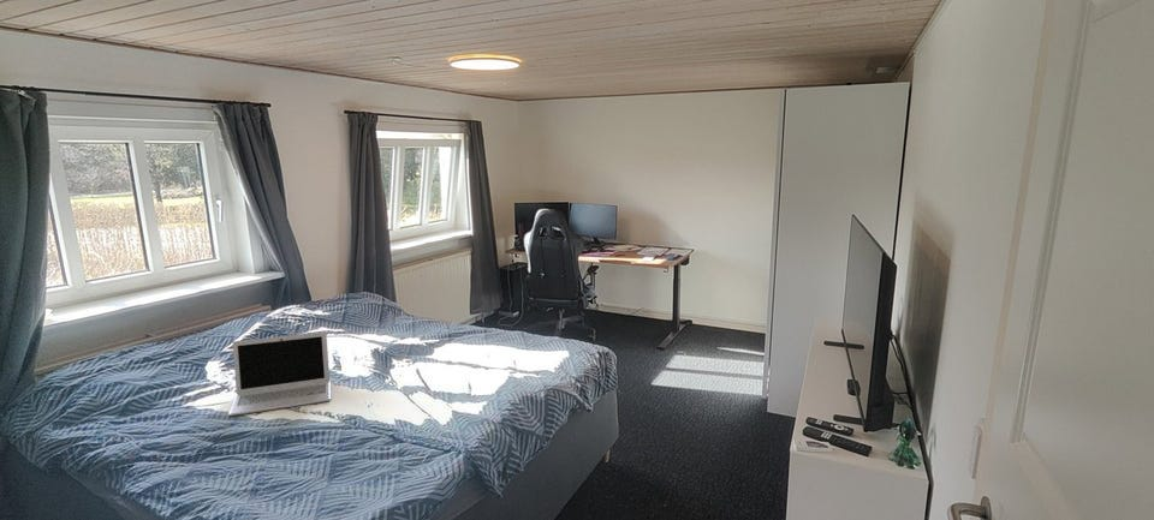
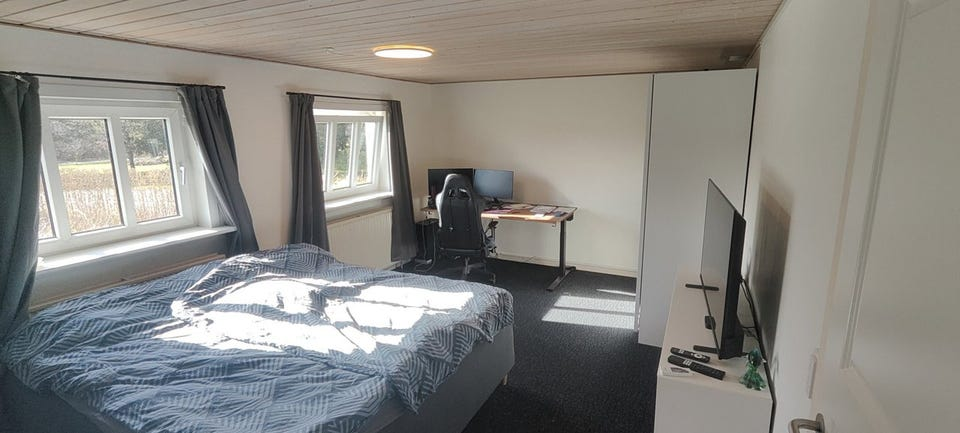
- laptop (280, 370)
